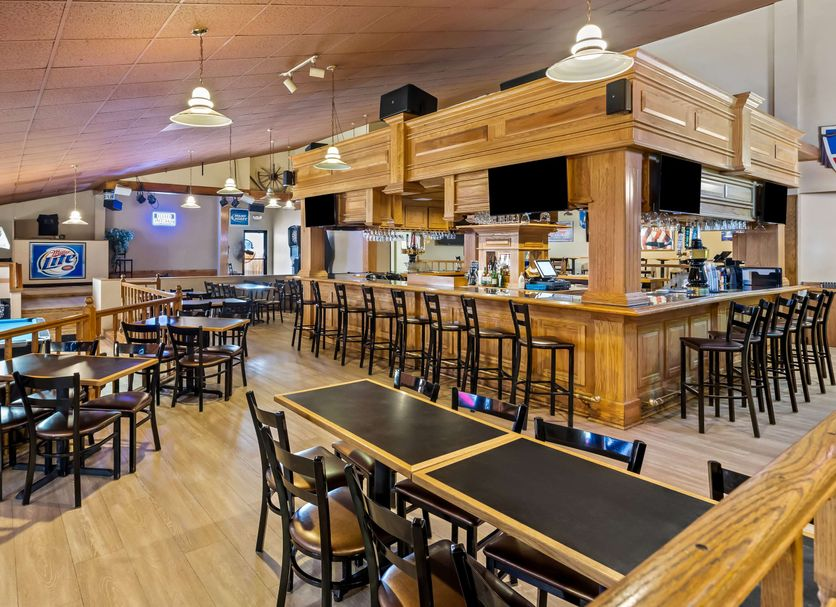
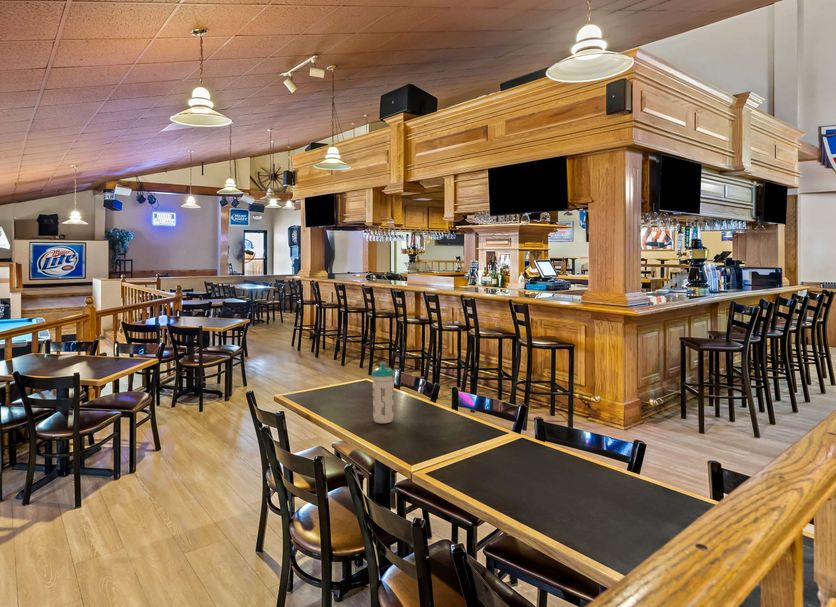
+ water bottle (383, 392)
